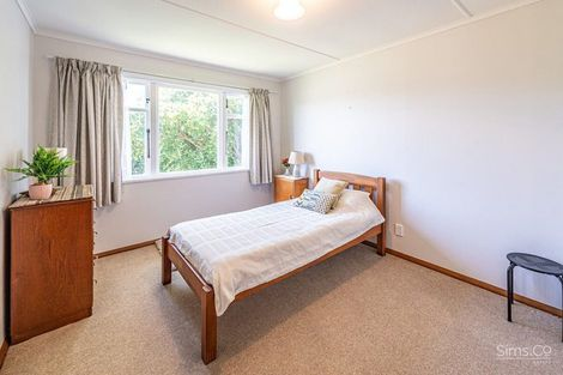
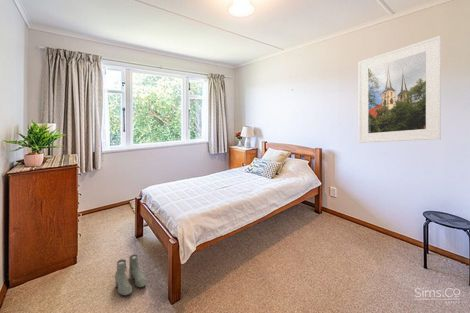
+ boots (130, 272)
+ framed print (394, 96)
